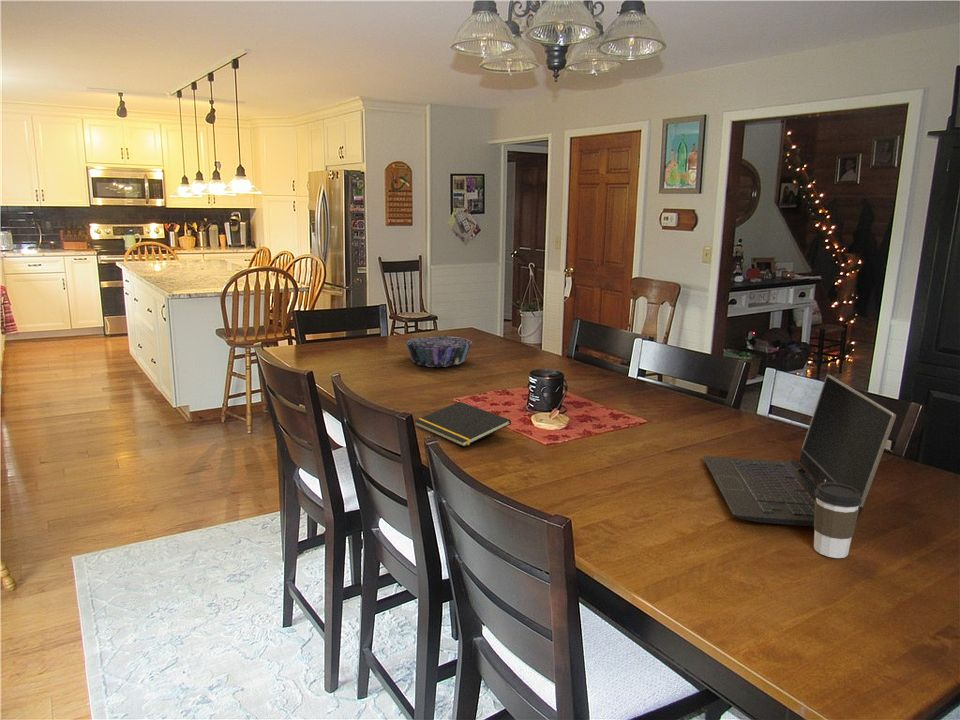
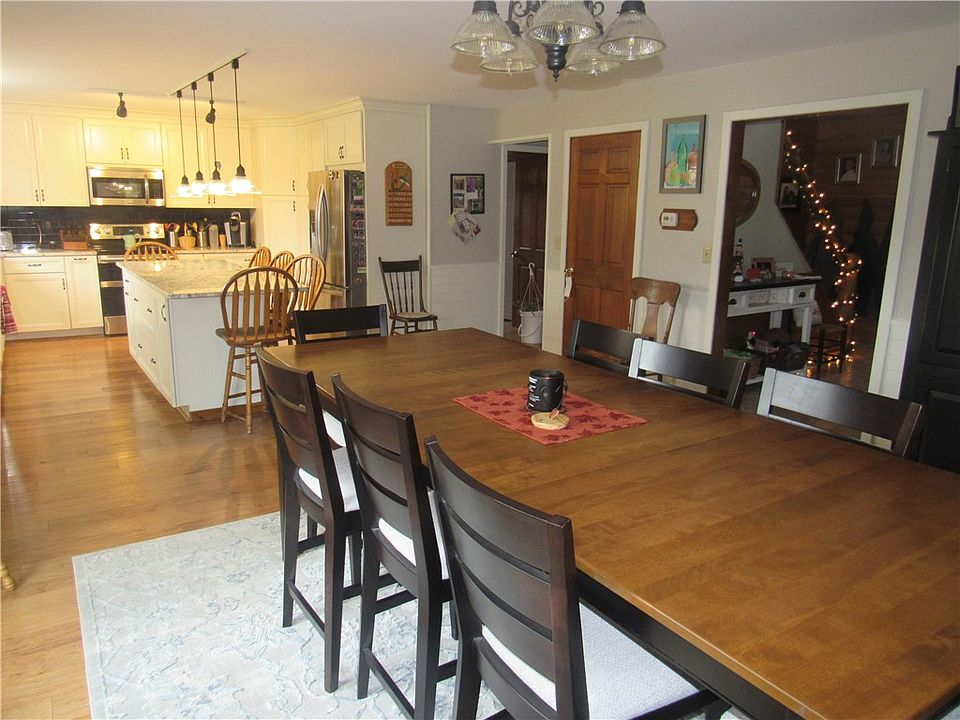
- coffee cup (834, 520)
- laptop computer (802, 446)
- notepad (461, 422)
- decorative bowl (438, 351)
